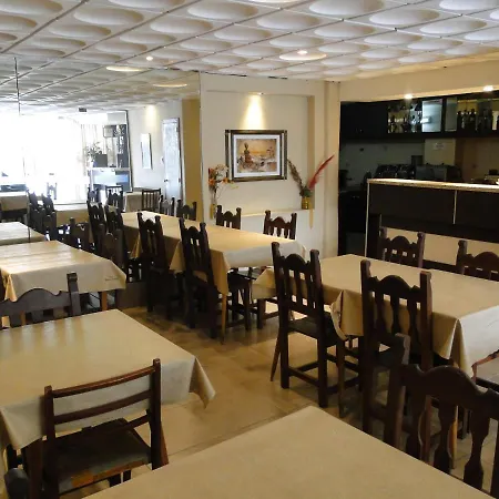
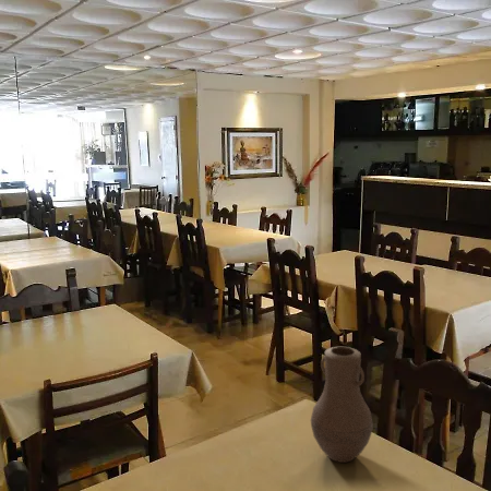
+ vase (342, 404)
